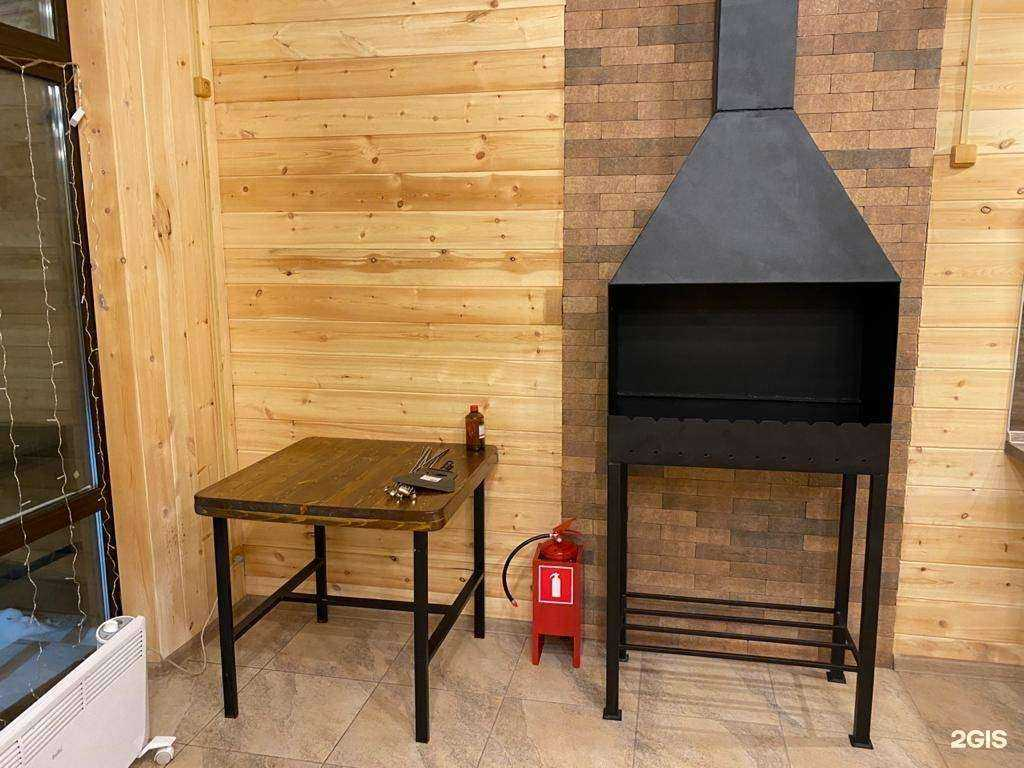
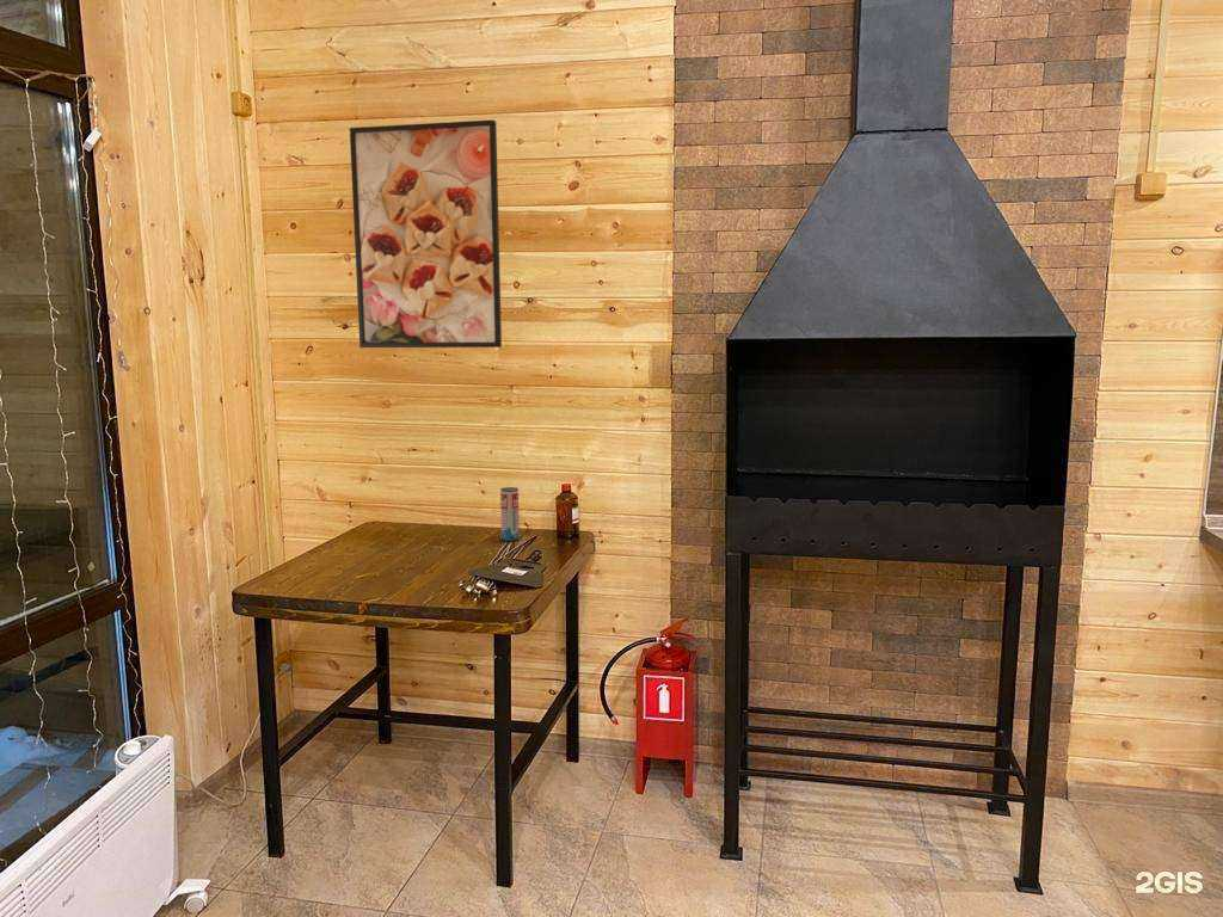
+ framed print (425, 238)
+ beverage can (510, 513)
